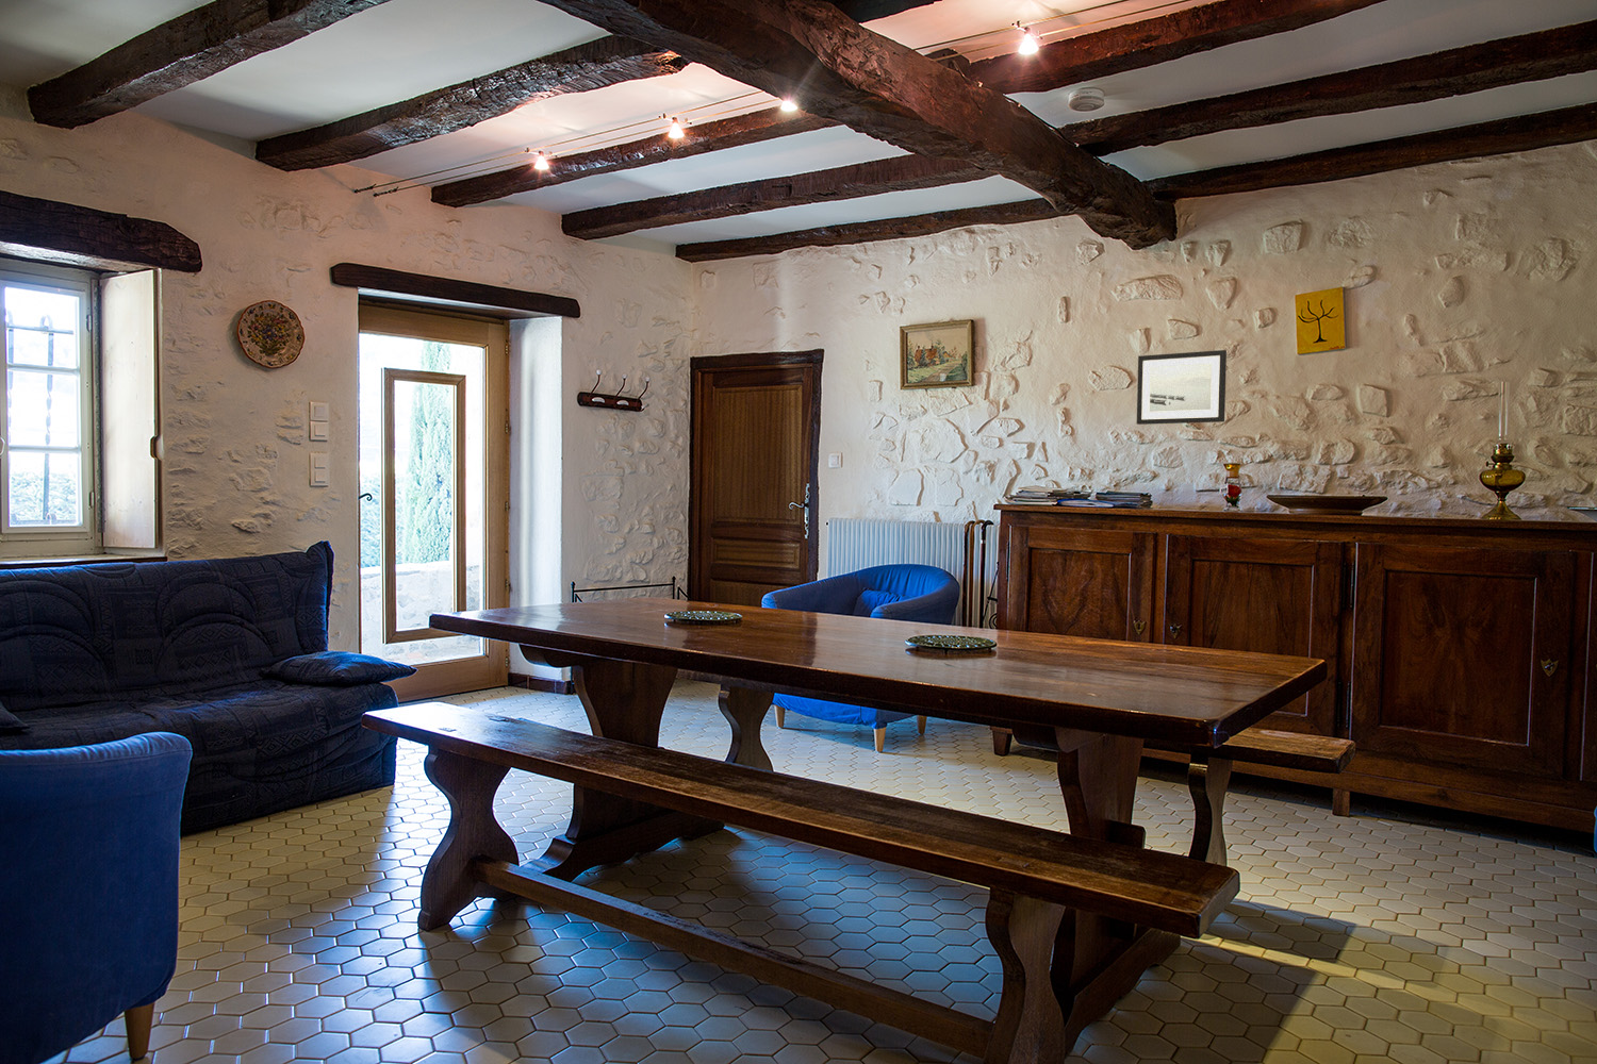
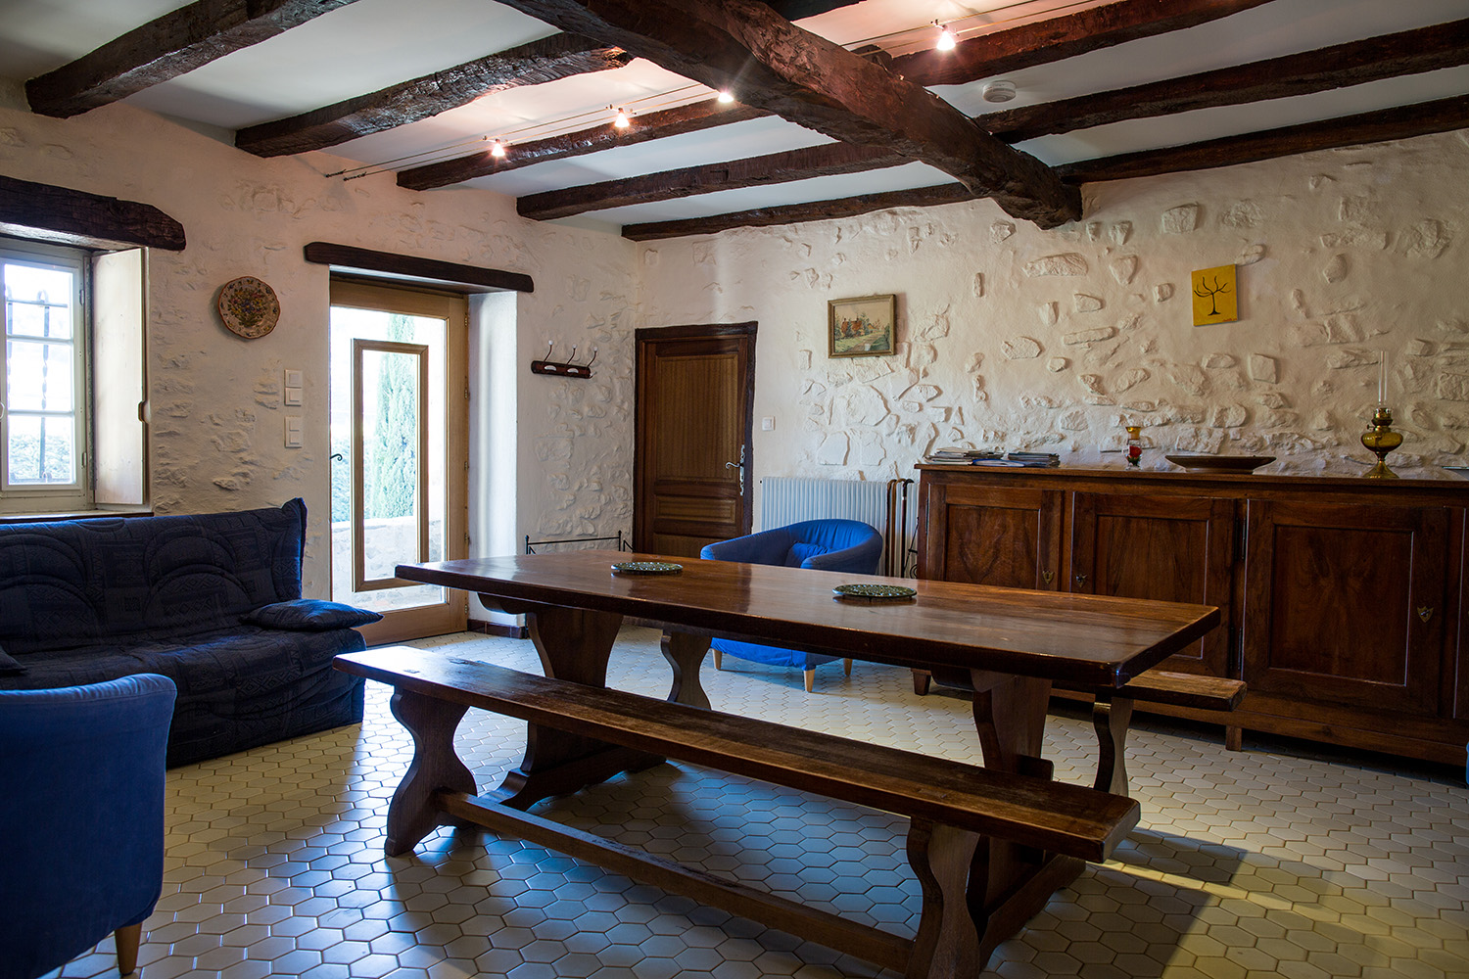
- wall art (1180, 387)
